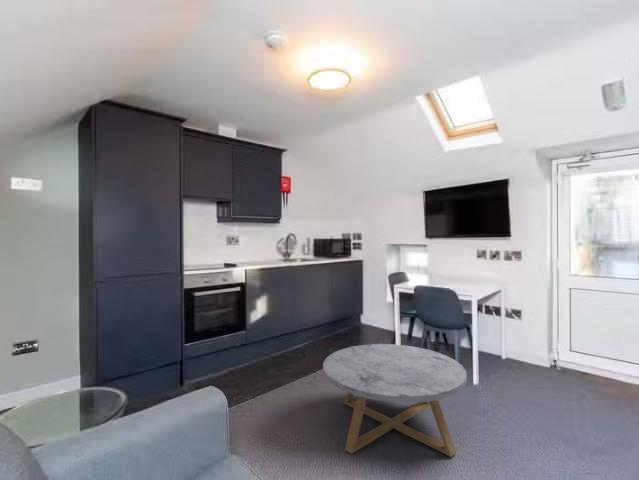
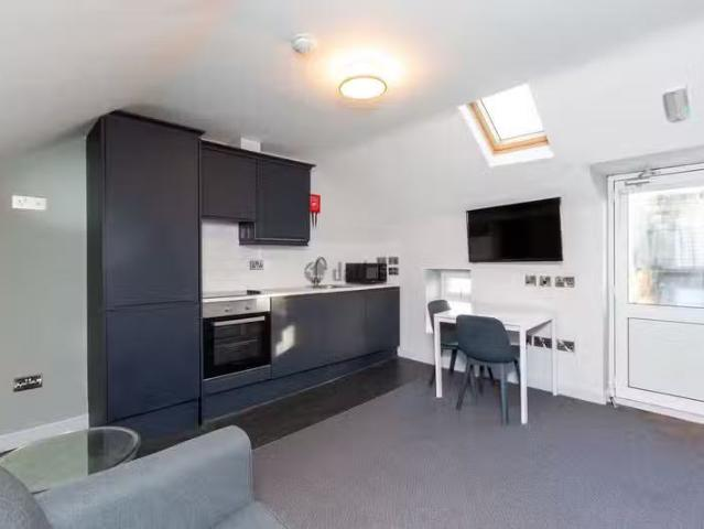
- coffee table (392, 394)
